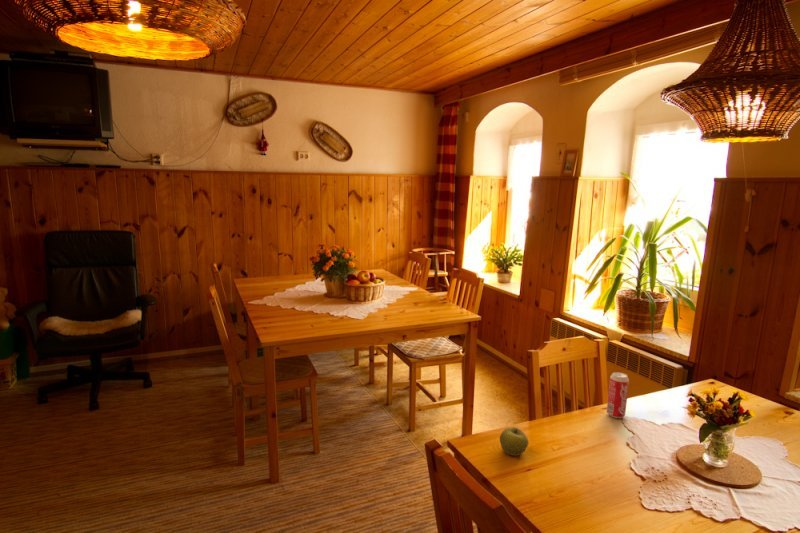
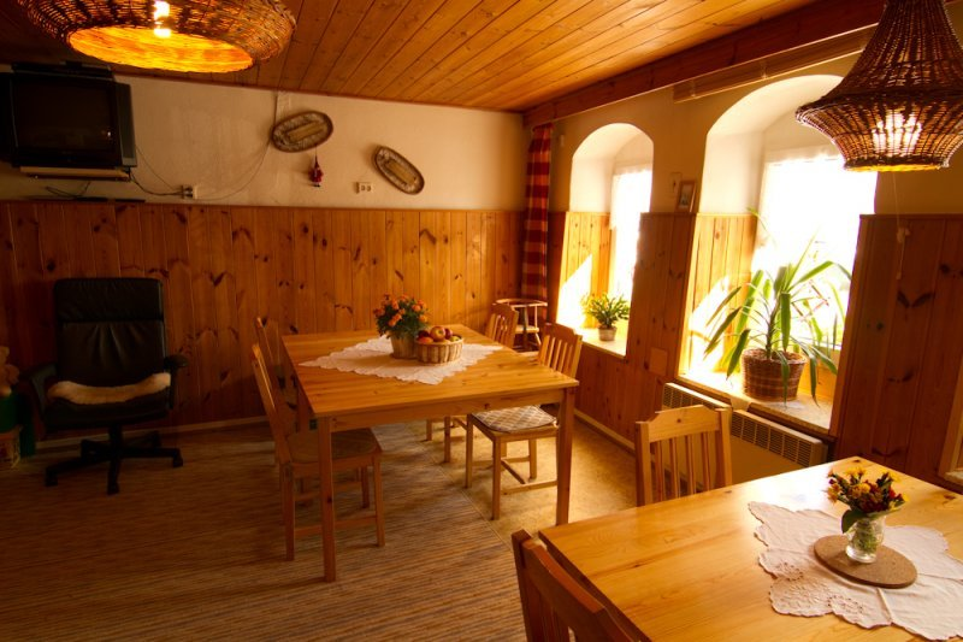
- apple (514, 440)
- beverage can (617, 395)
